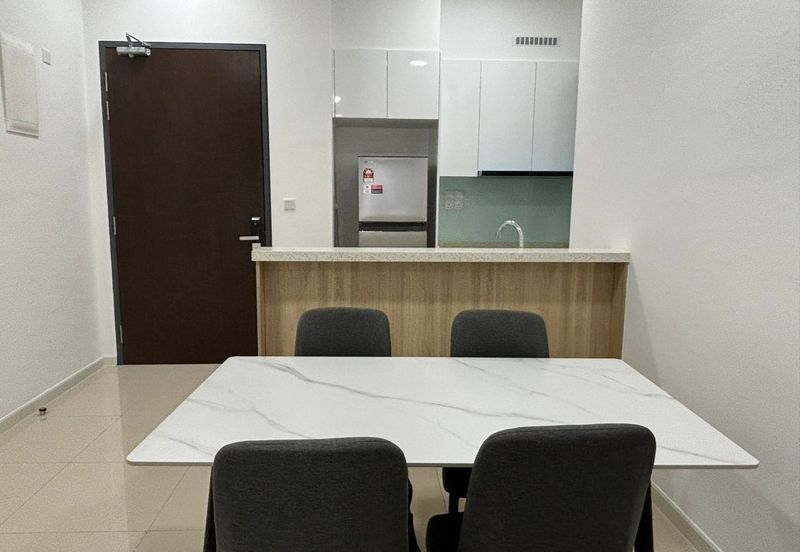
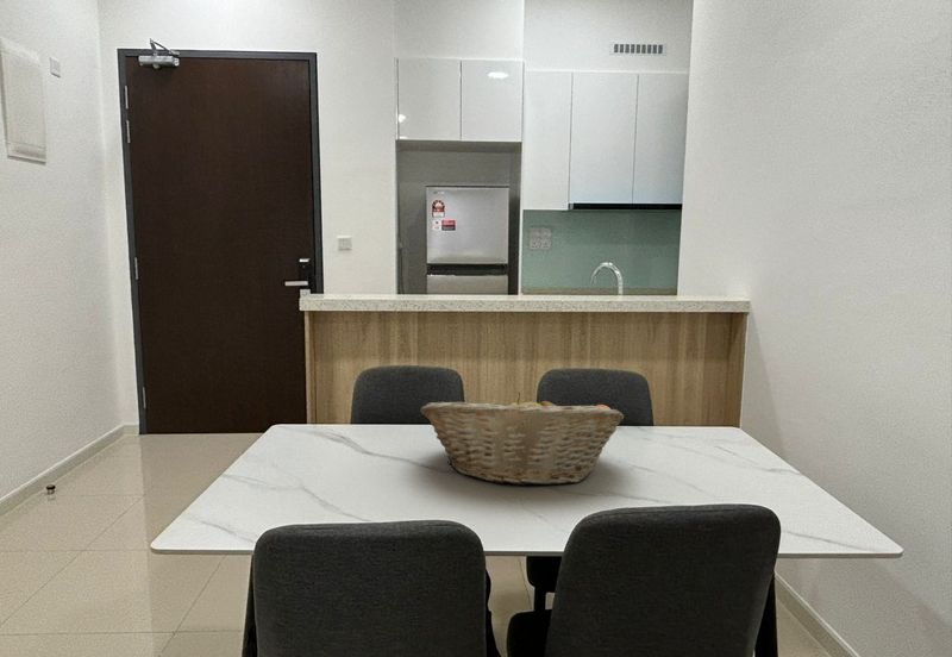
+ fruit basket (520, 428)
